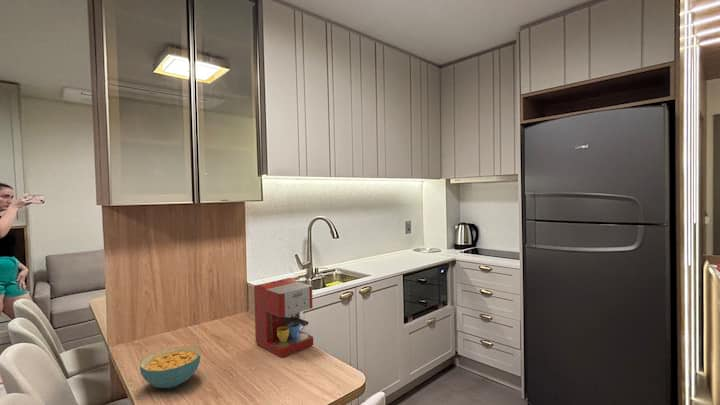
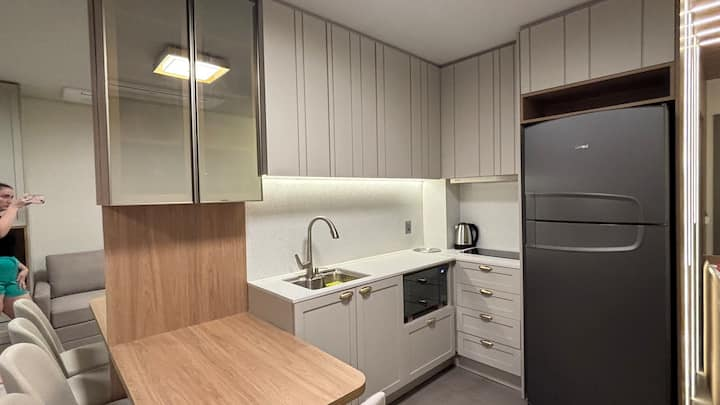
- cereal bowl (172, 370)
- coffee maker (283, 313)
